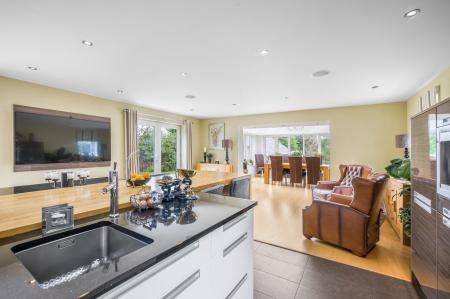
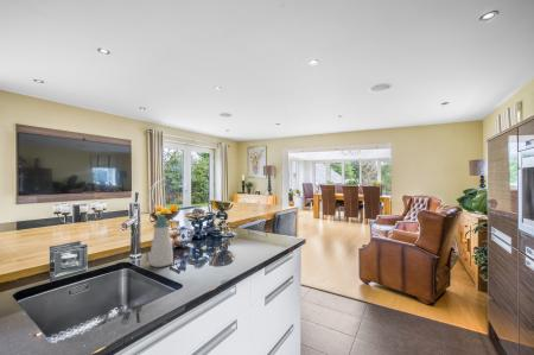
+ soap bottle (161, 239)
